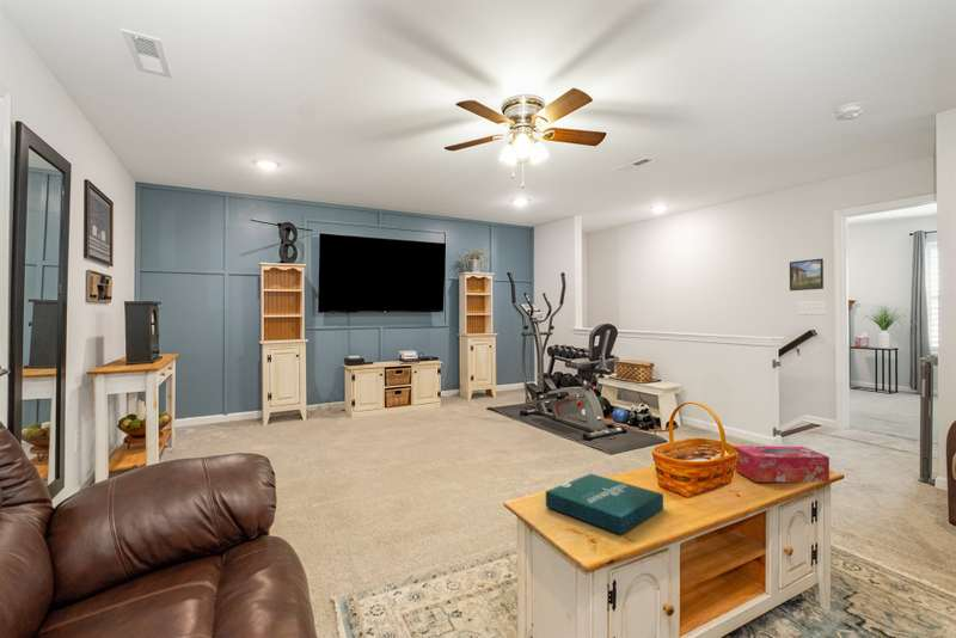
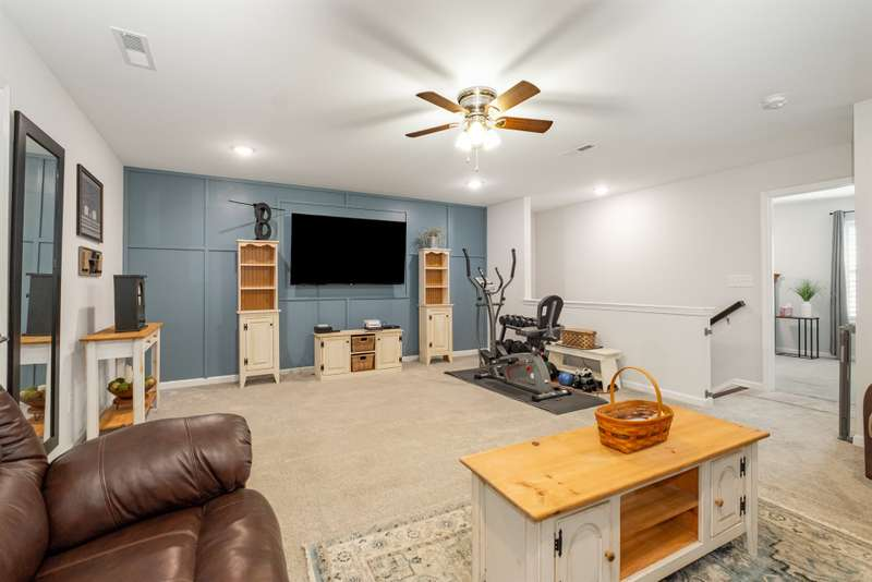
- pizza box (603, 499)
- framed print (805, 275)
- tissue box (779, 462)
